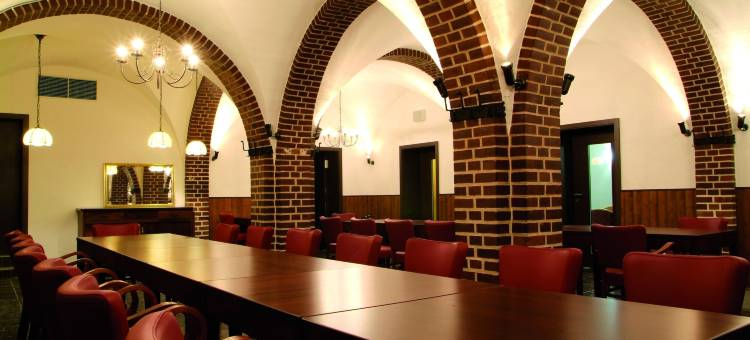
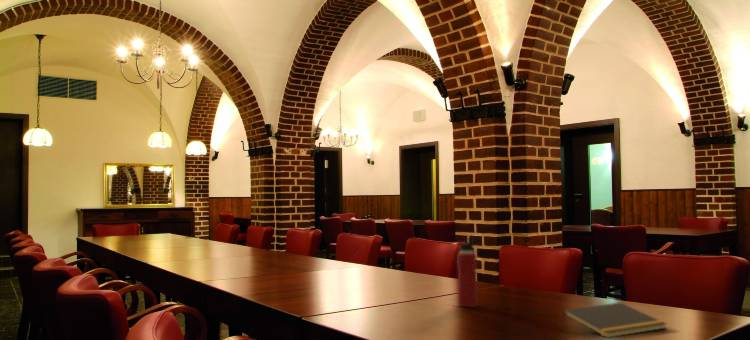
+ notepad (614, 318)
+ water bottle (466, 269)
